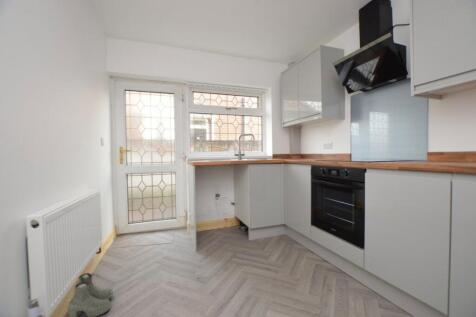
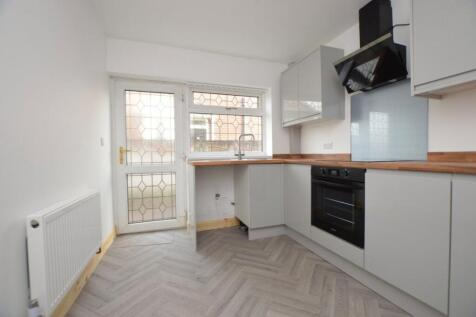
- boots (91, 292)
